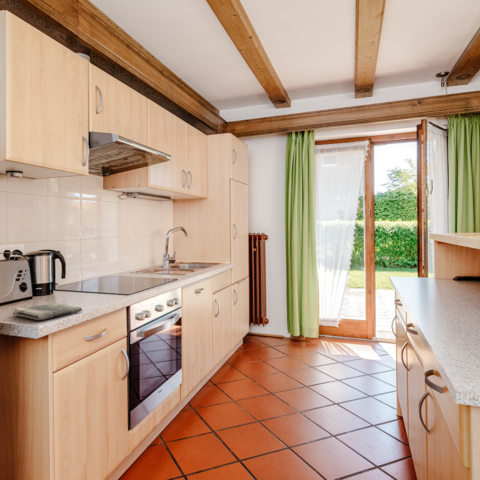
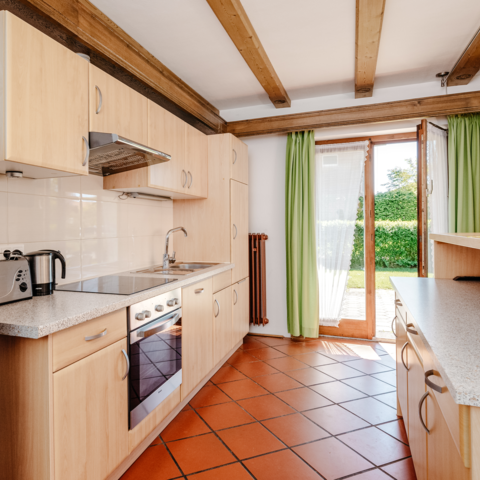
- dish towel (47, 309)
